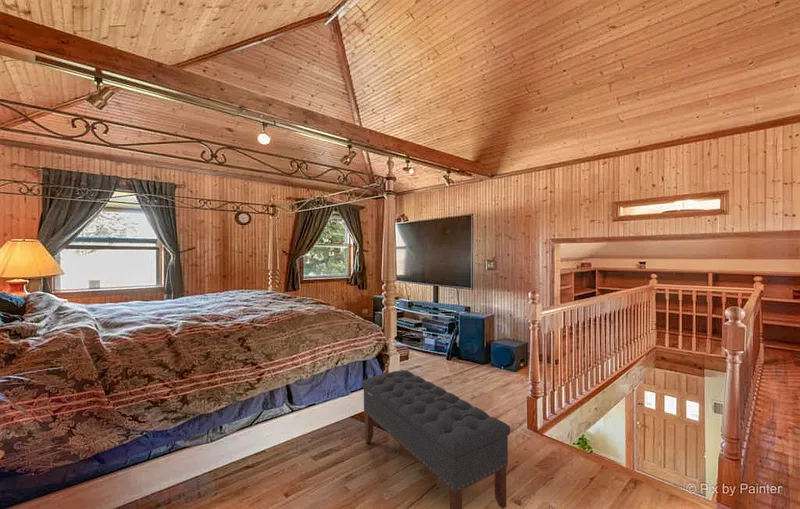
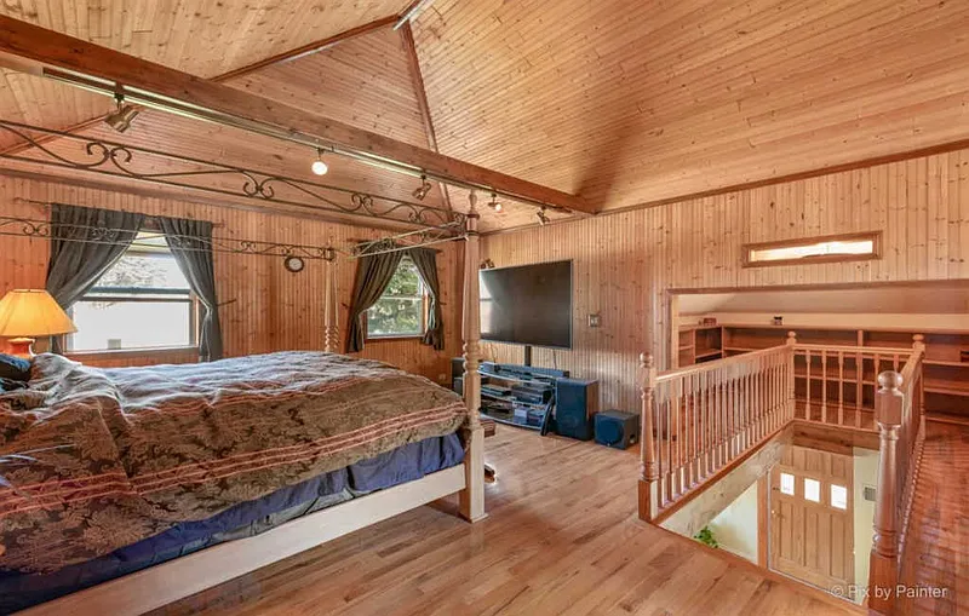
- bench (425, 432)
